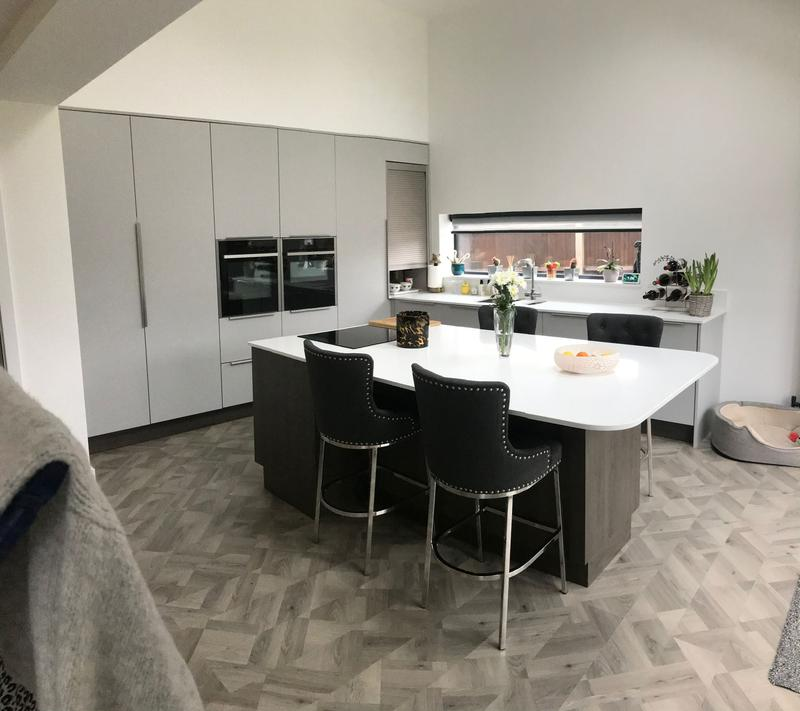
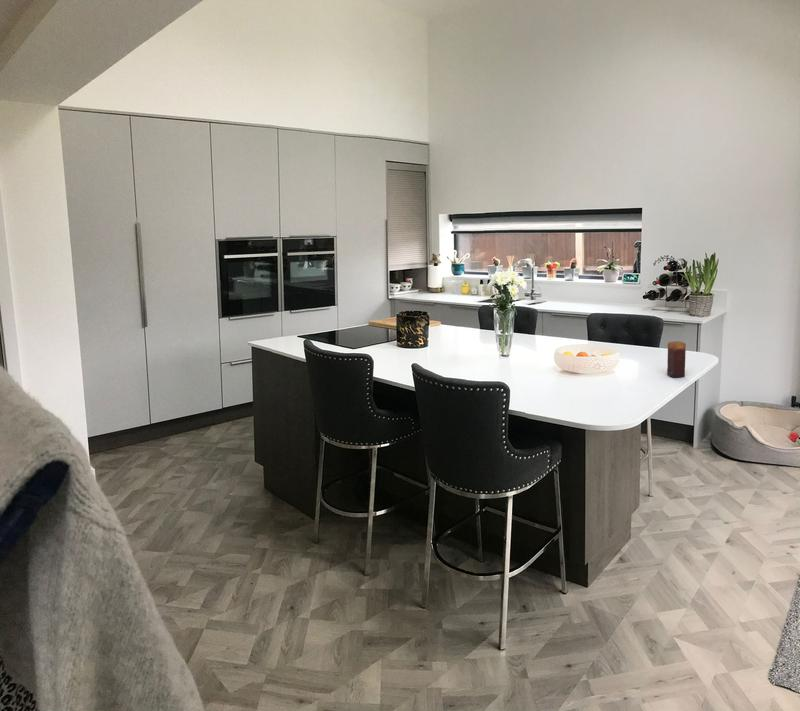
+ candle (676, 359)
